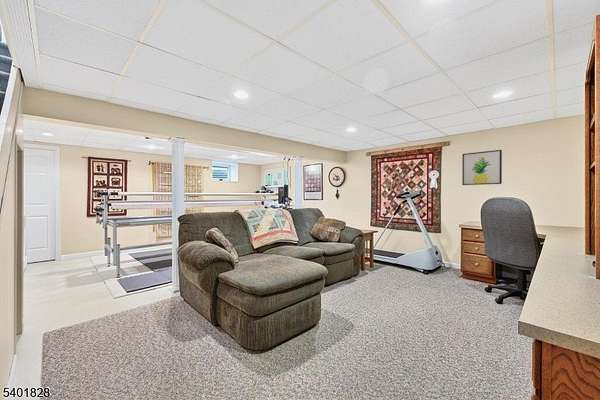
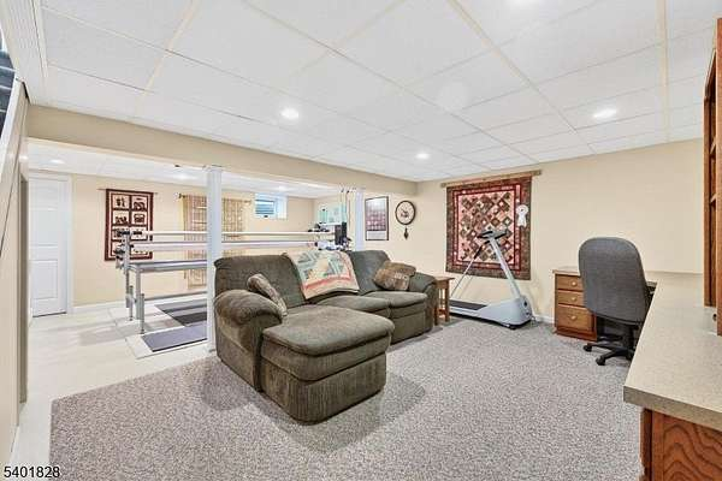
- wall art (481, 168)
